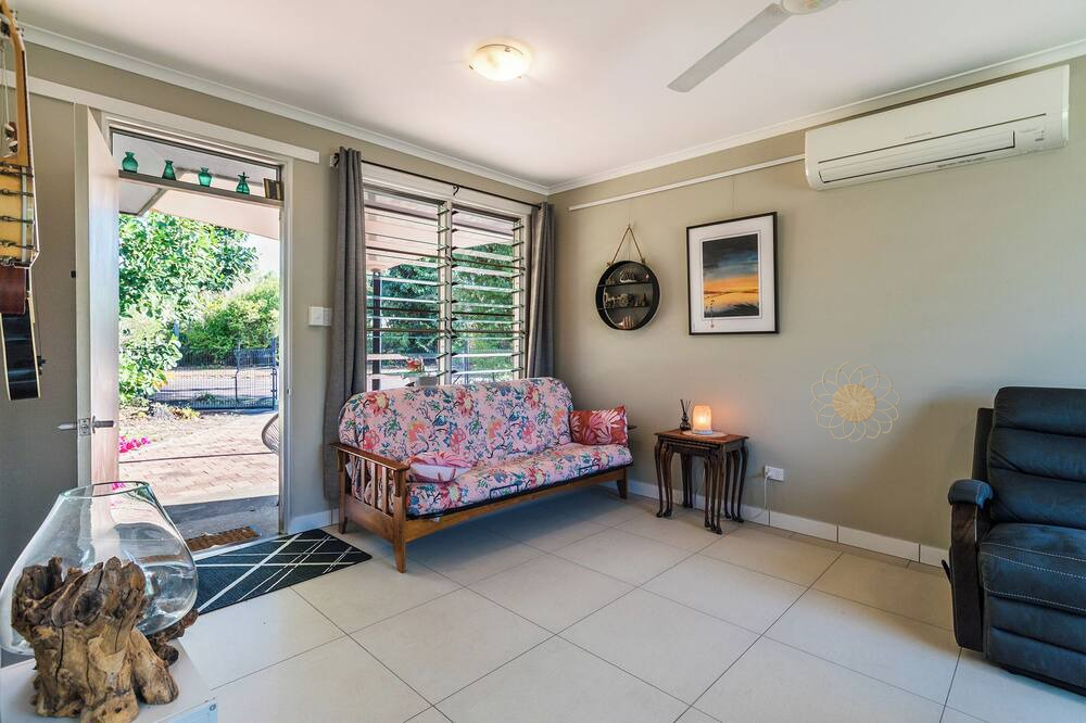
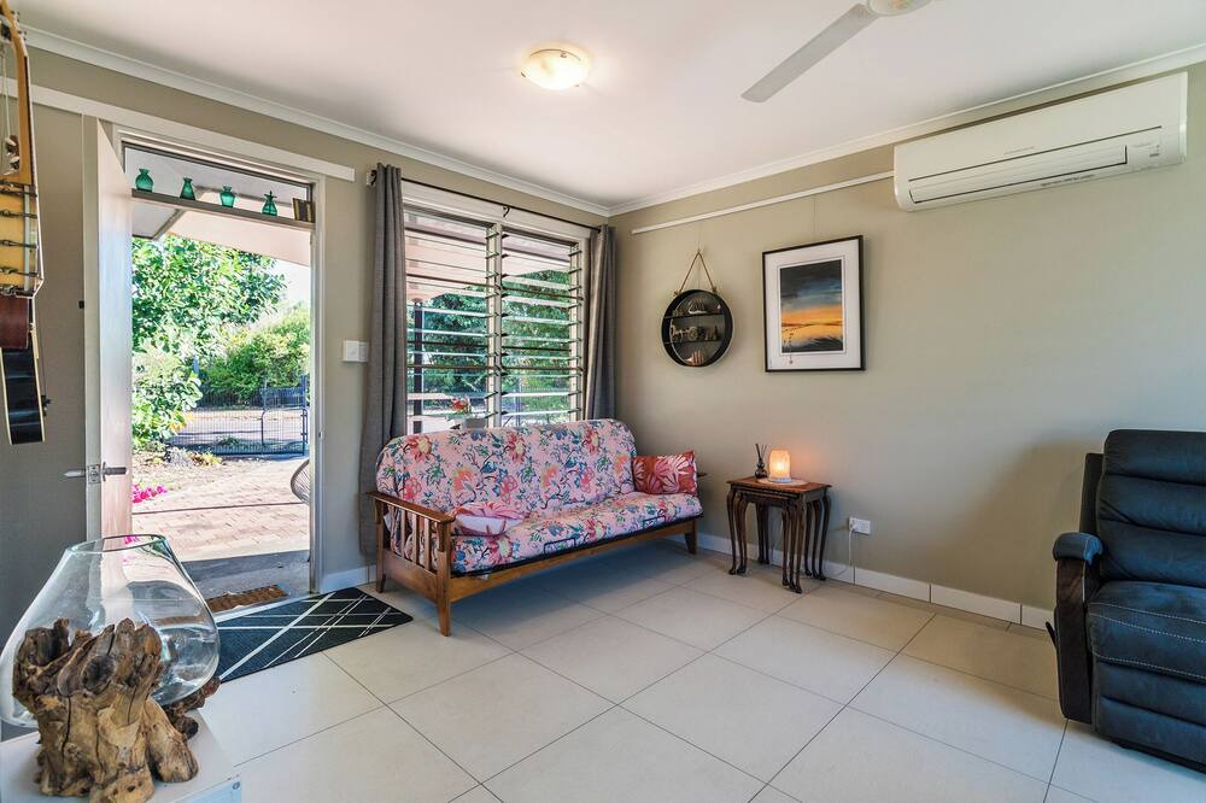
- decorative wall piece (854, 402)
